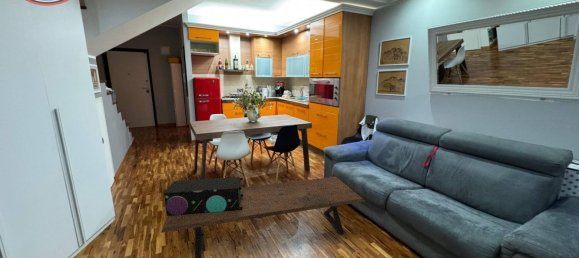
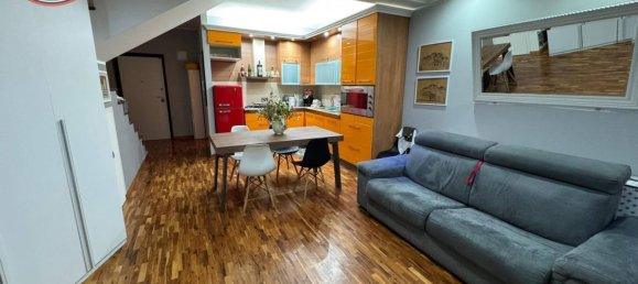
- coffee table (269, 215)
- decorative box (207, 194)
